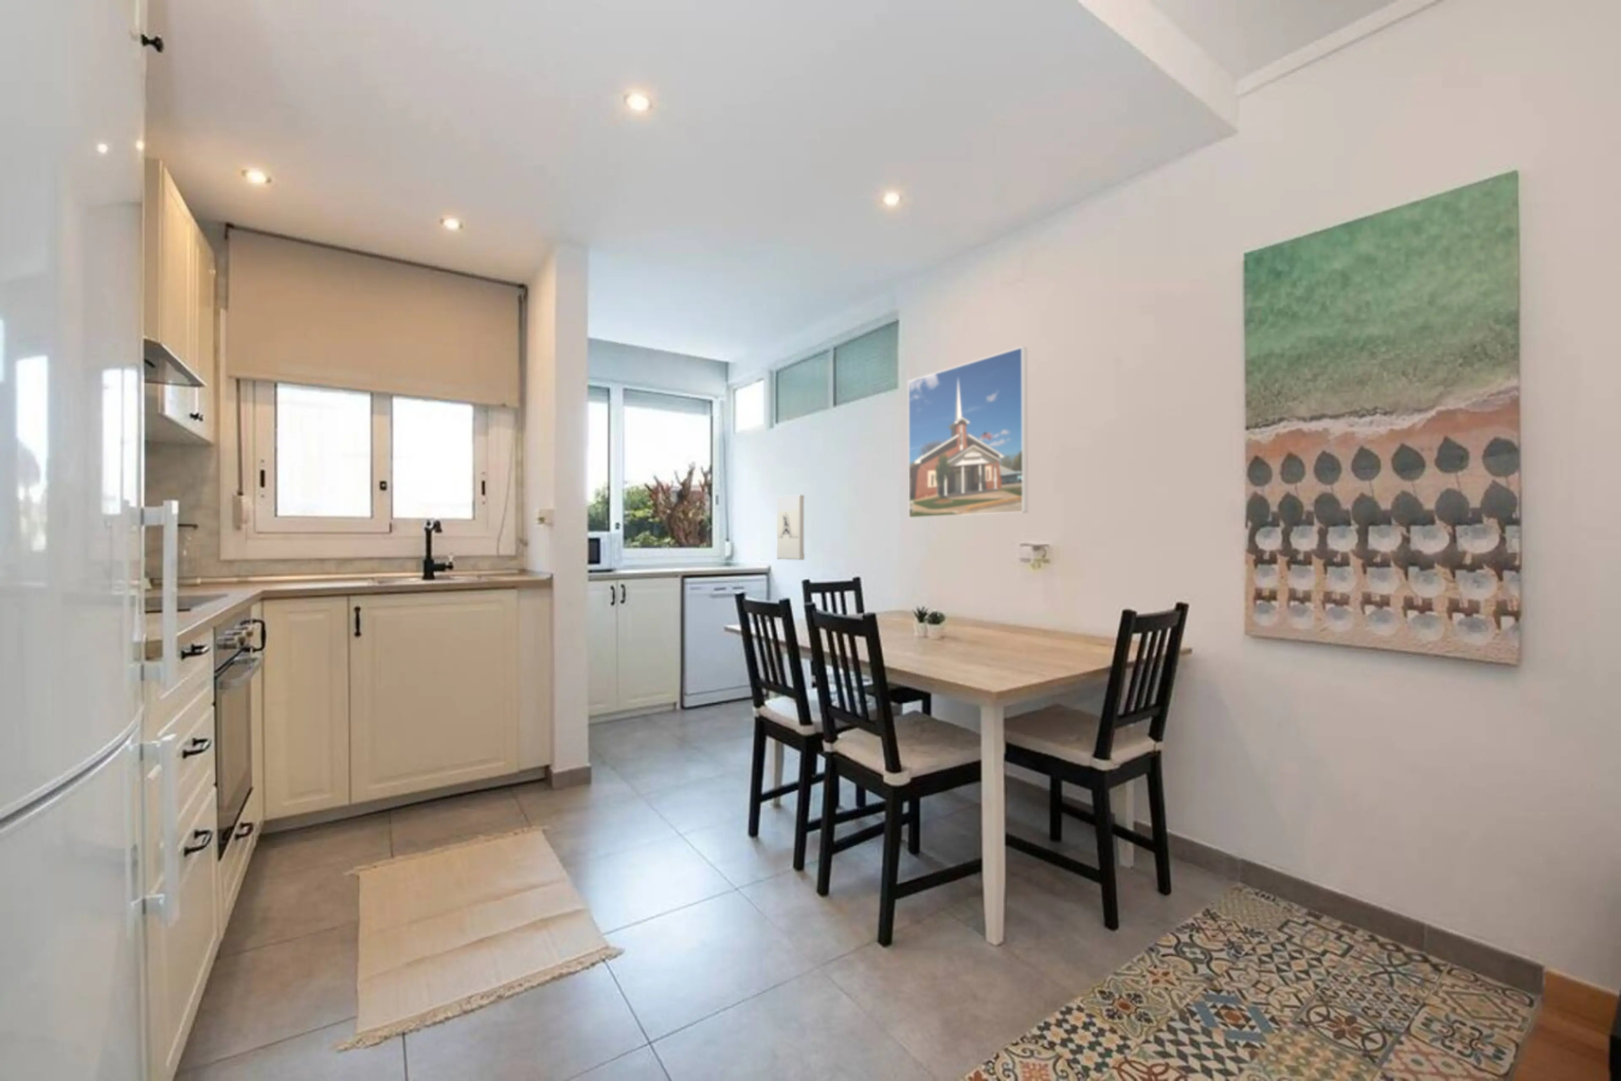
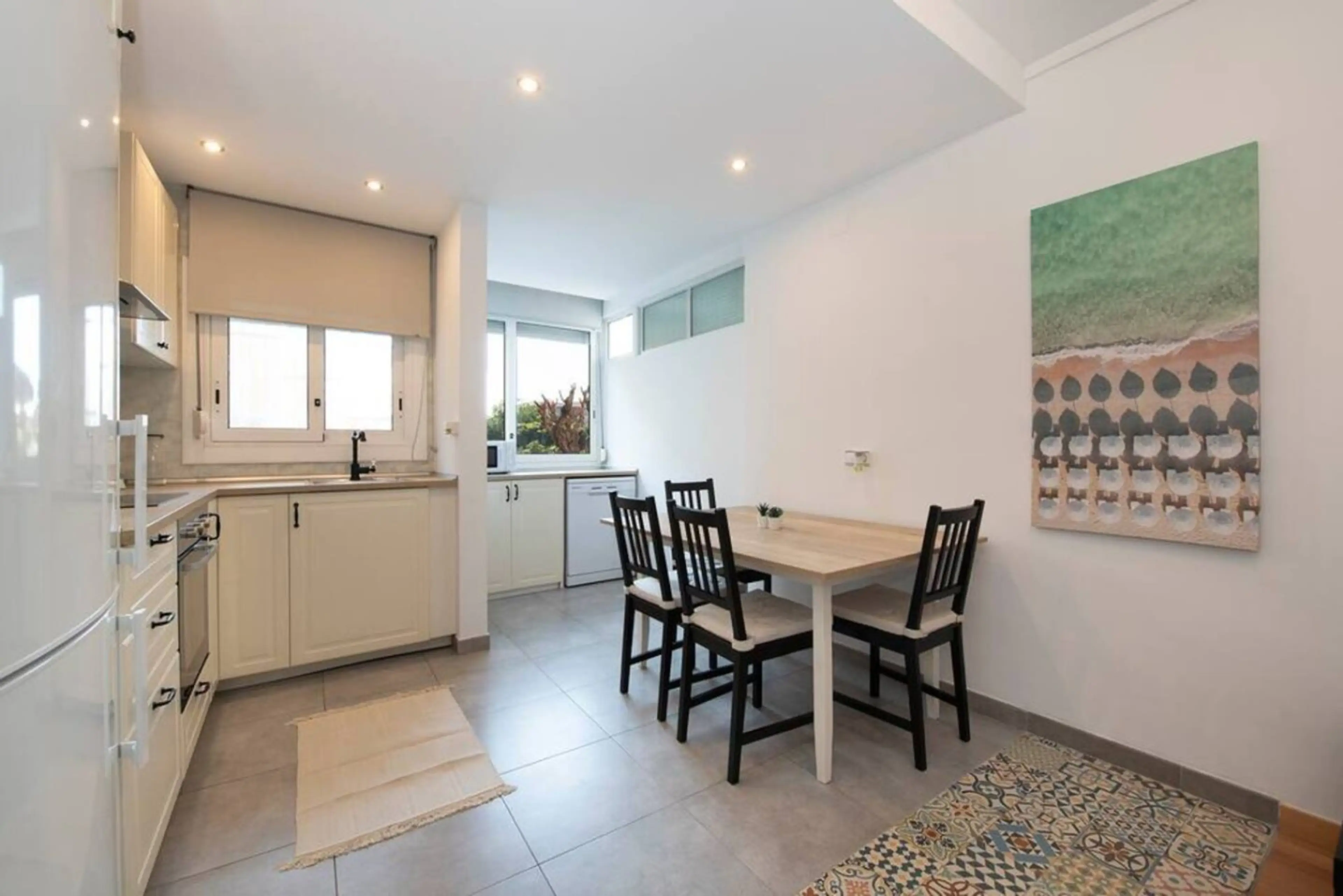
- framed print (962, 440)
- wall sculpture (791, 527)
